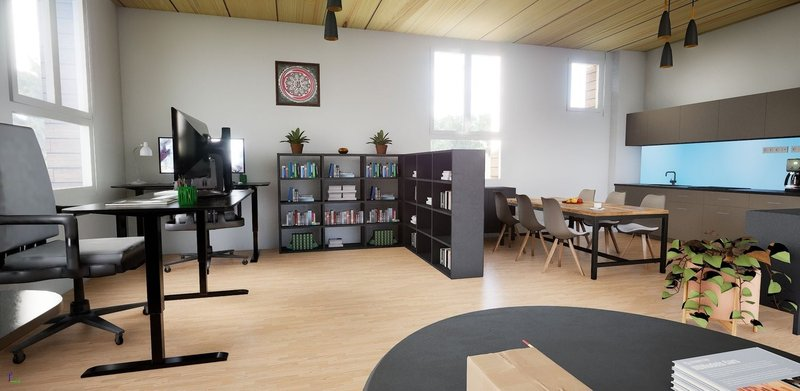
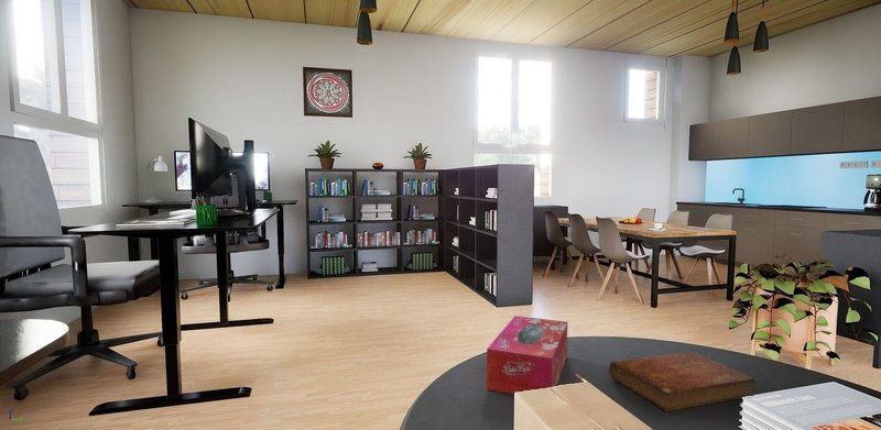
+ bible (677, 377)
+ tissue box (530, 352)
